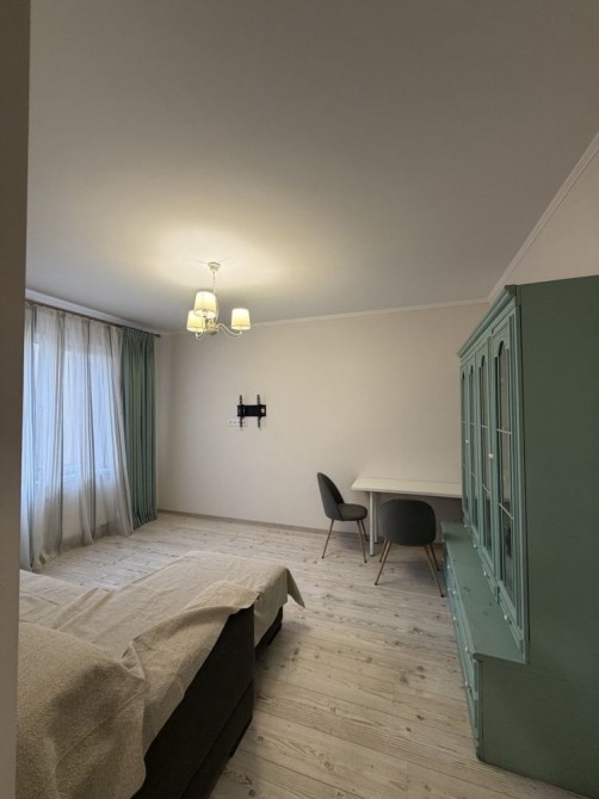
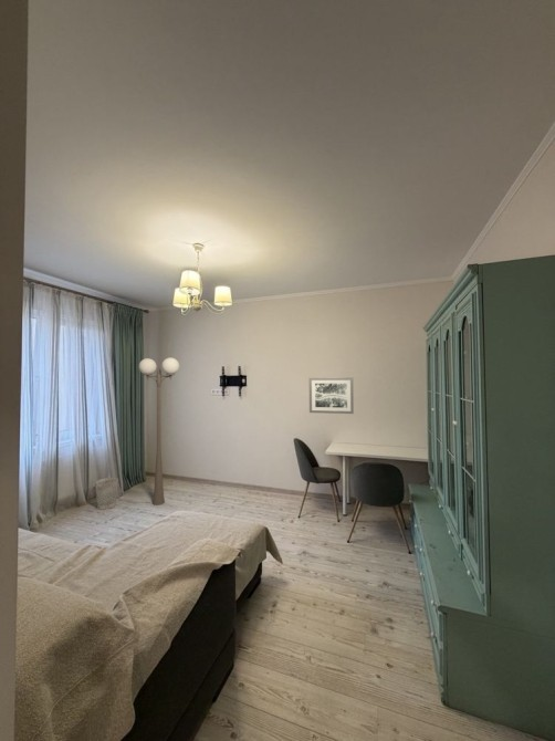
+ wall art (331, 395)
+ floor lamp (158, 429)
+ wastebasket (106, 493)
